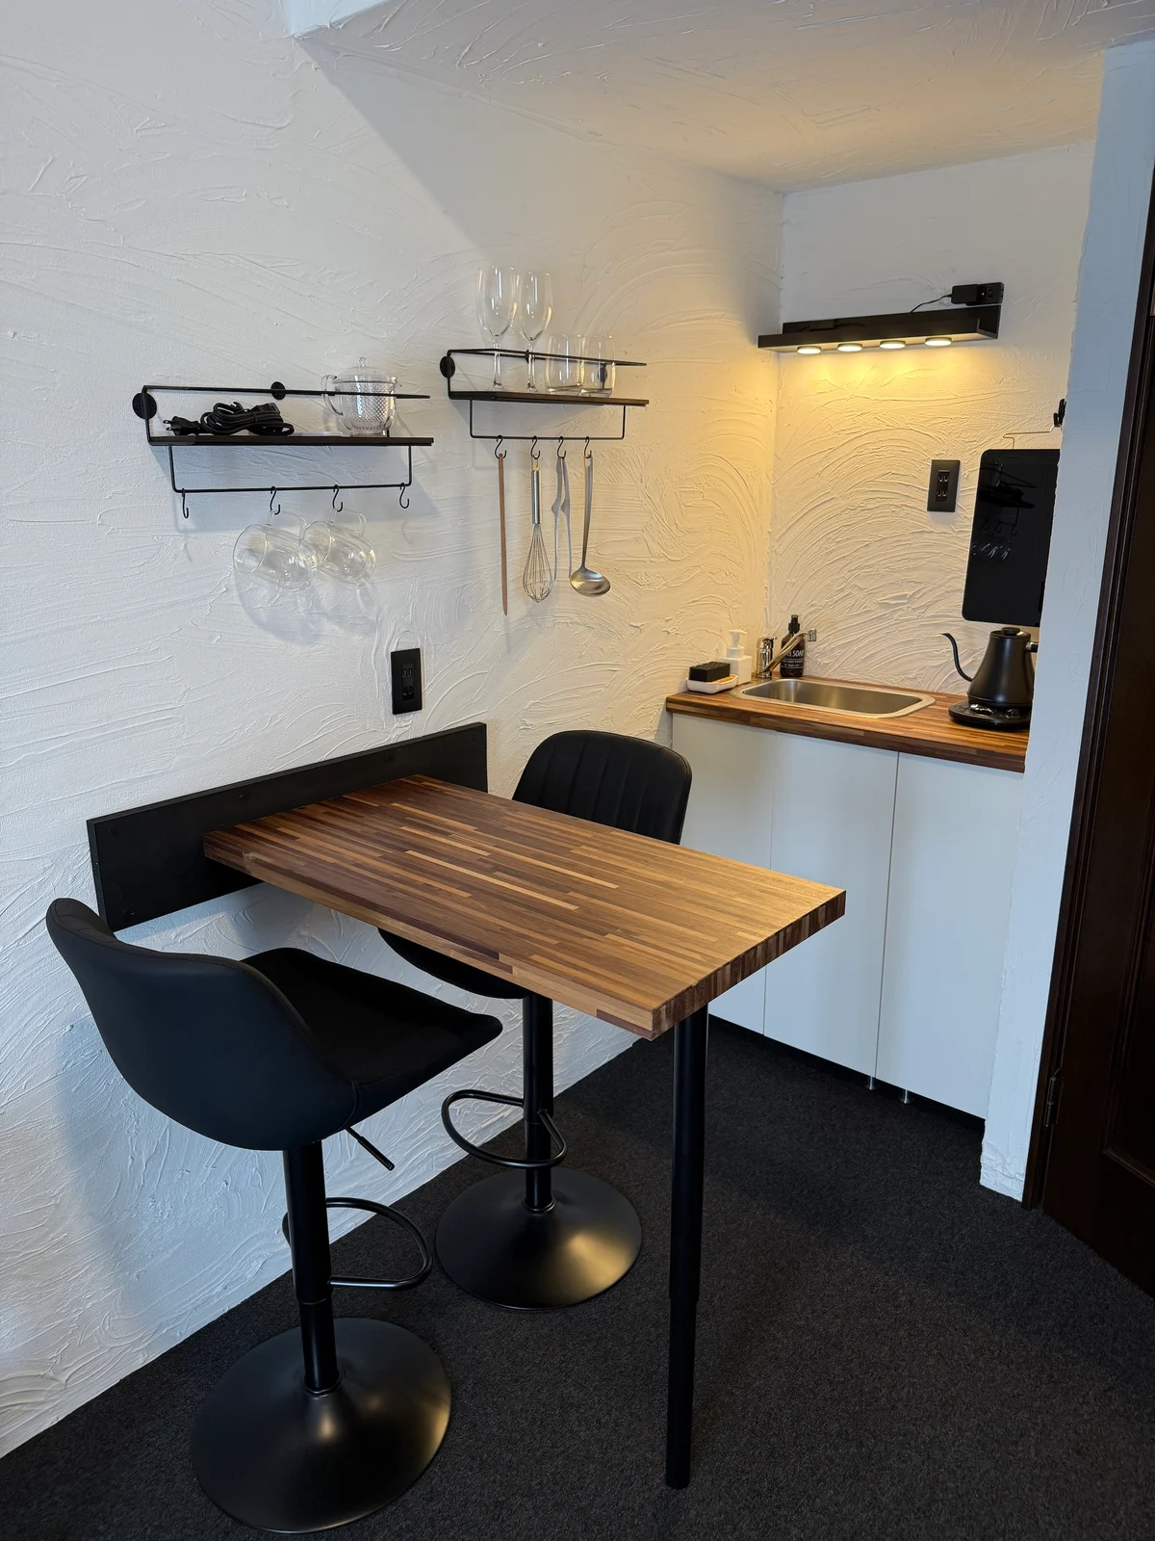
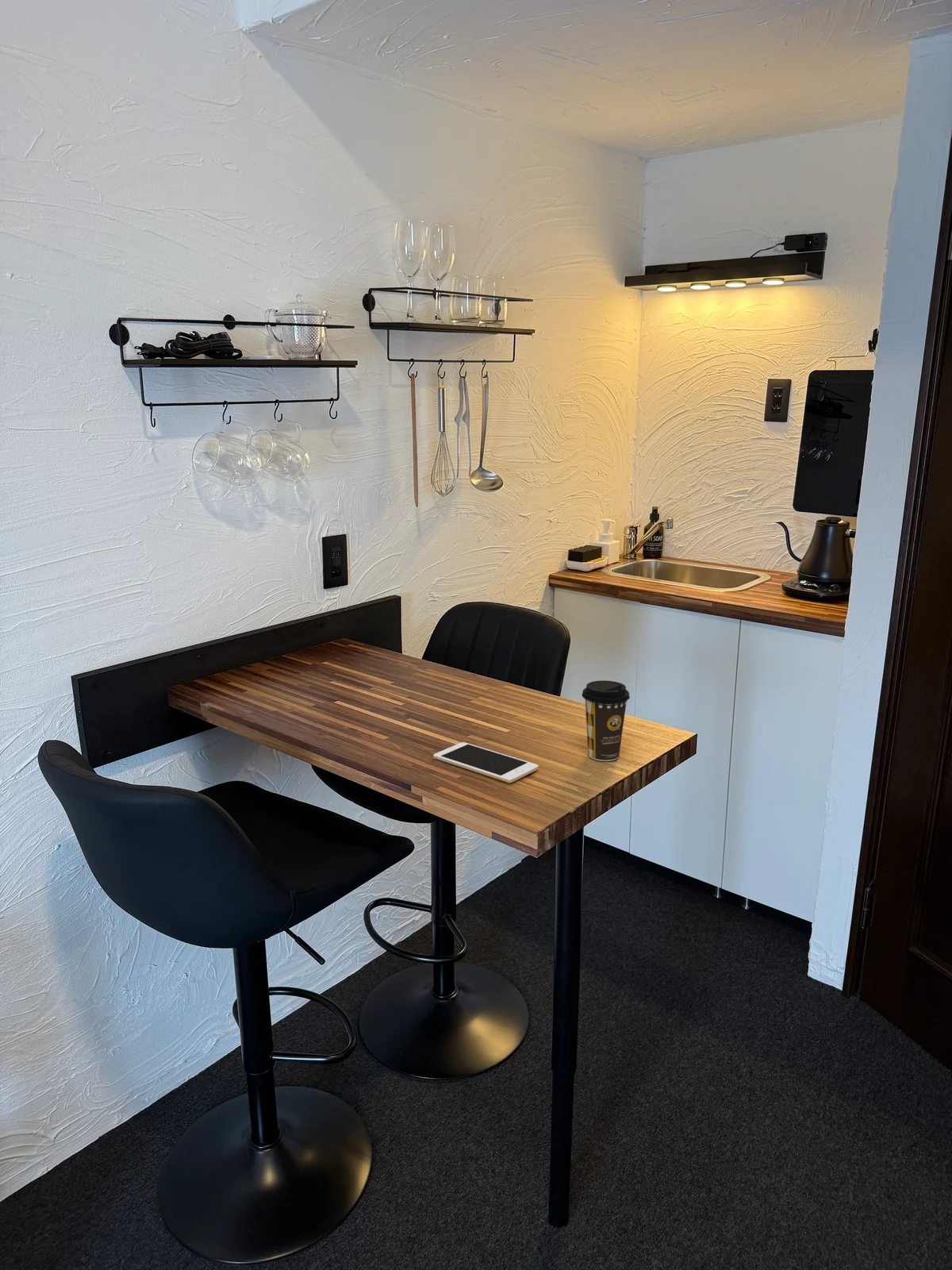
+ coffee cup (605, 721)
+ cell phone (485, 761)
